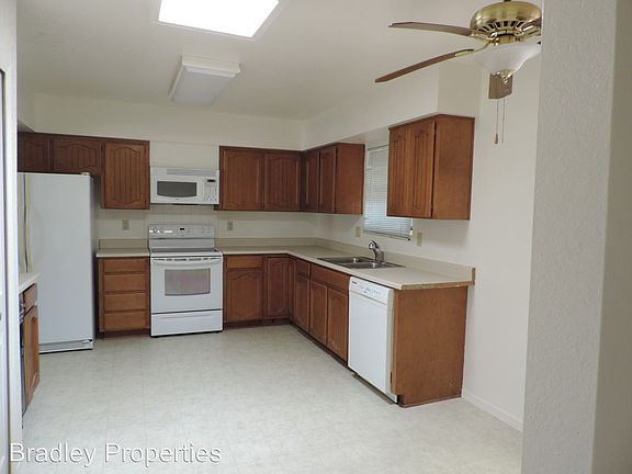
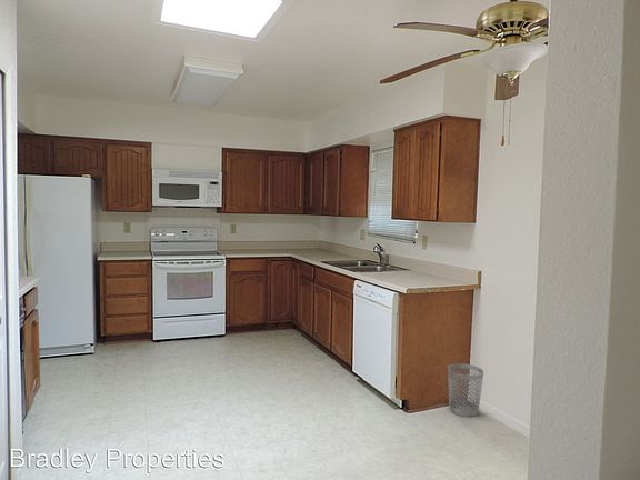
+ wastebasket (464, 389)
